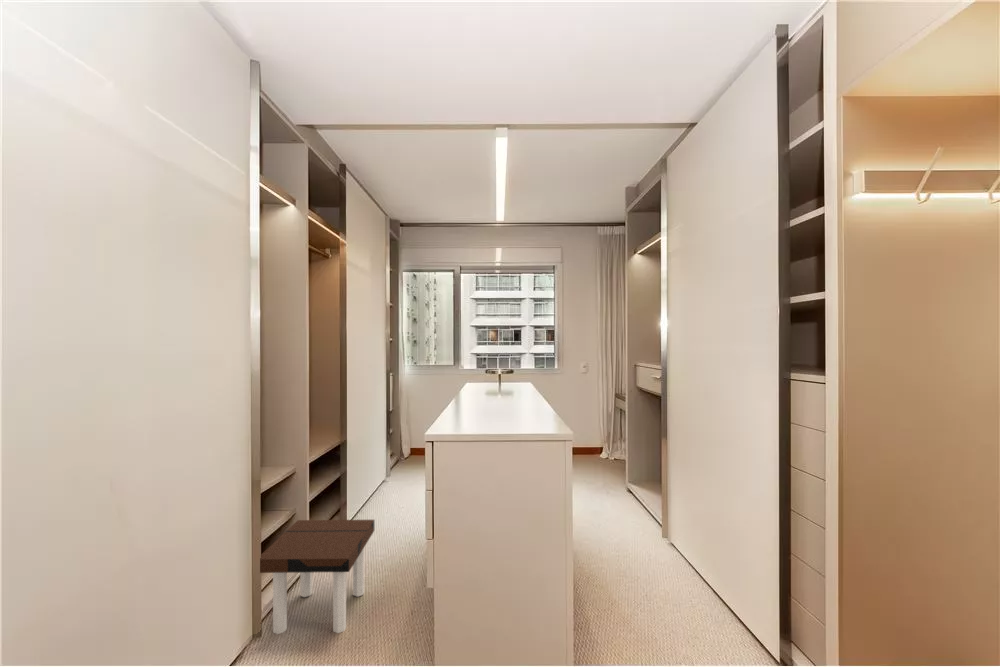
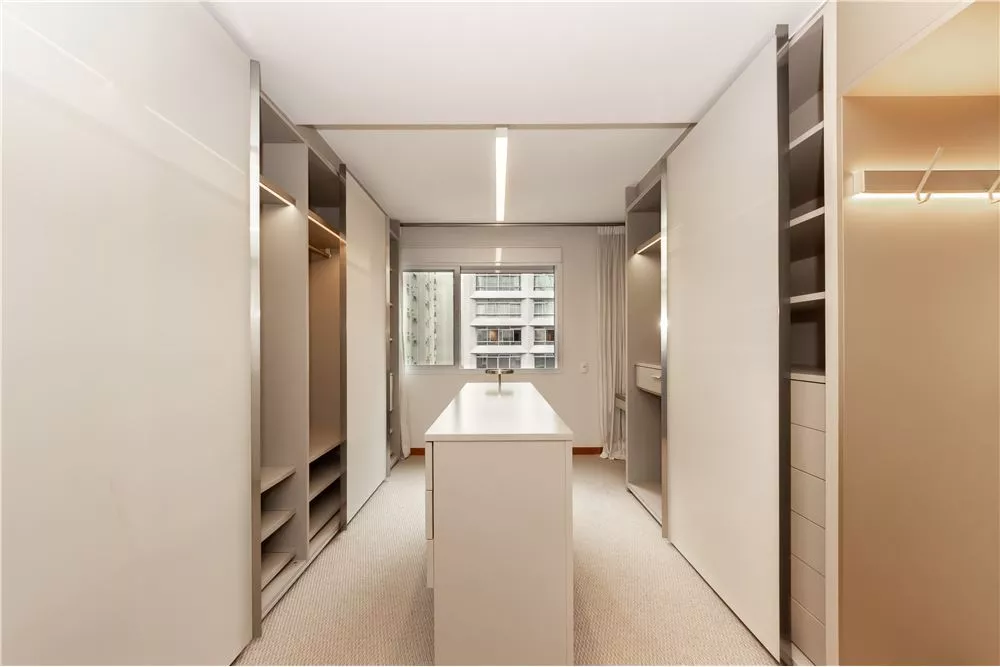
- side table (321, 571)
